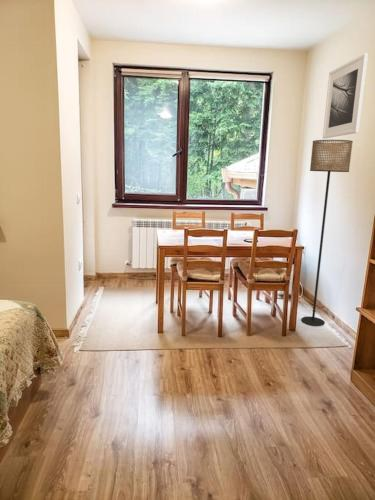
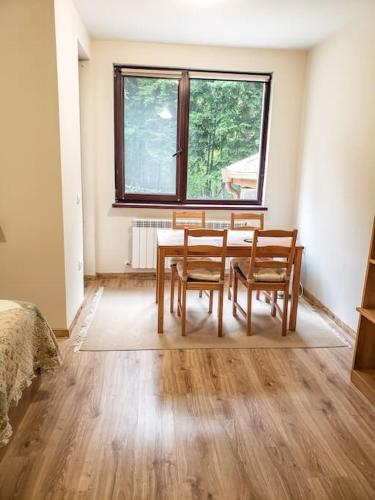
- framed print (342, 100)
- floor lamp (322, 235)
